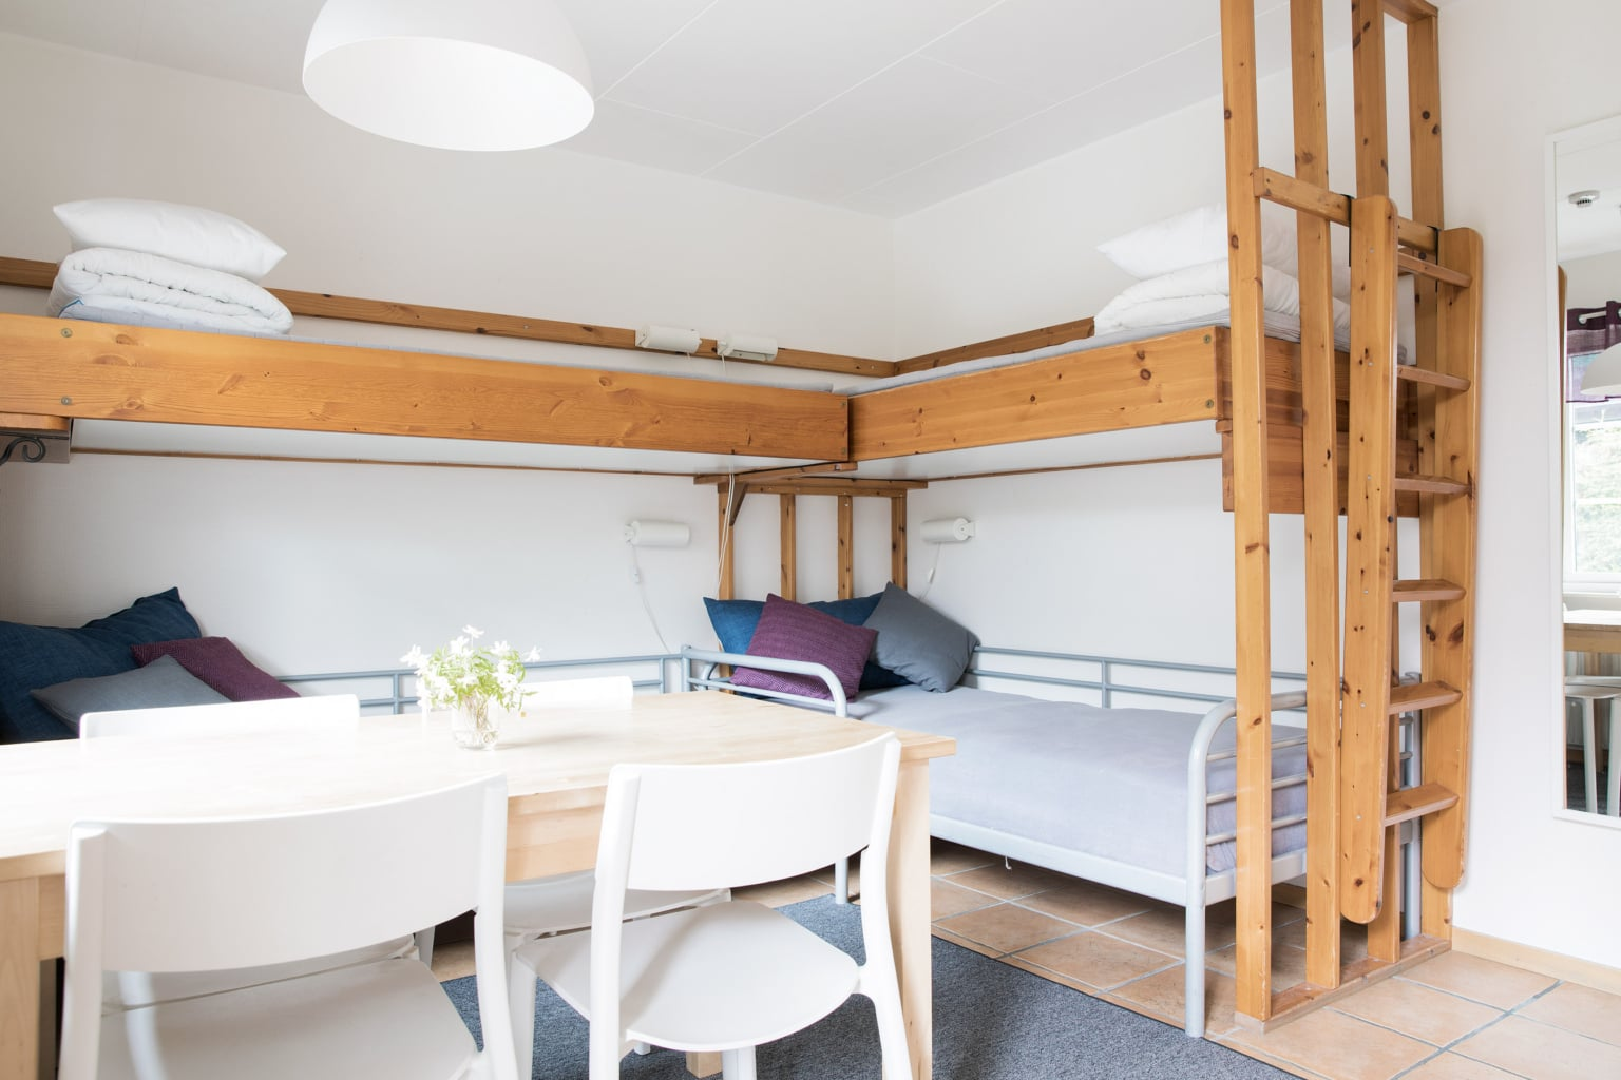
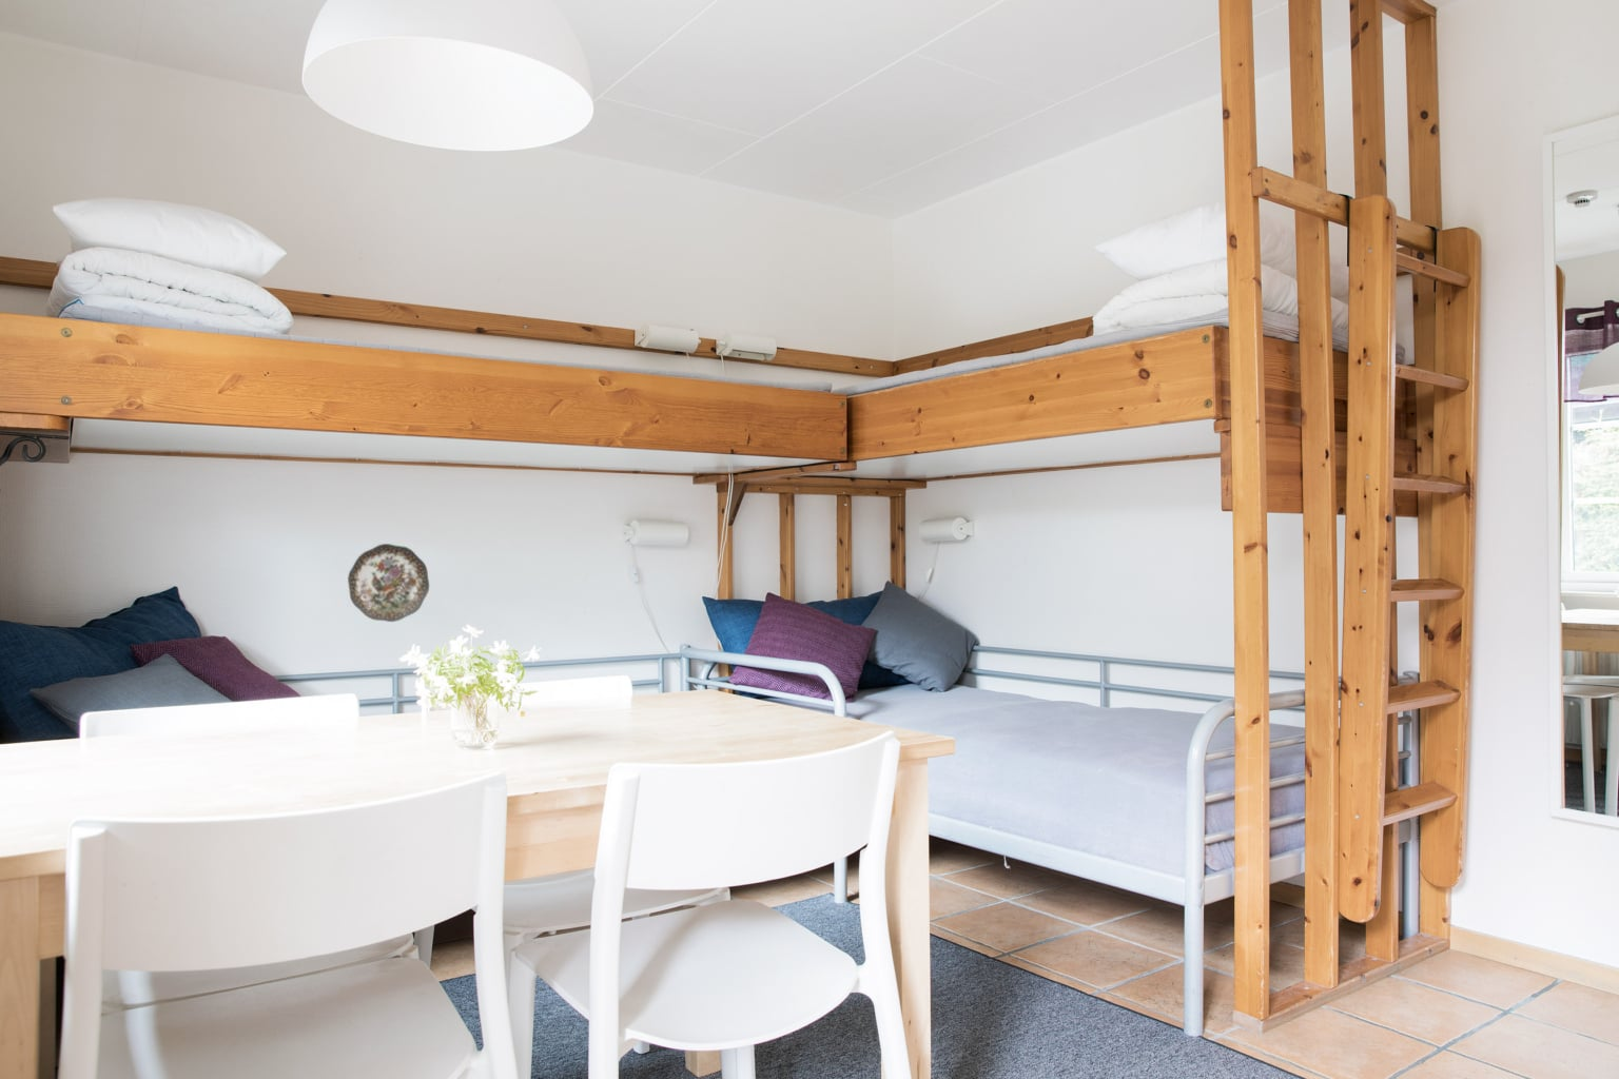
+ decorative plate (388, 583)
